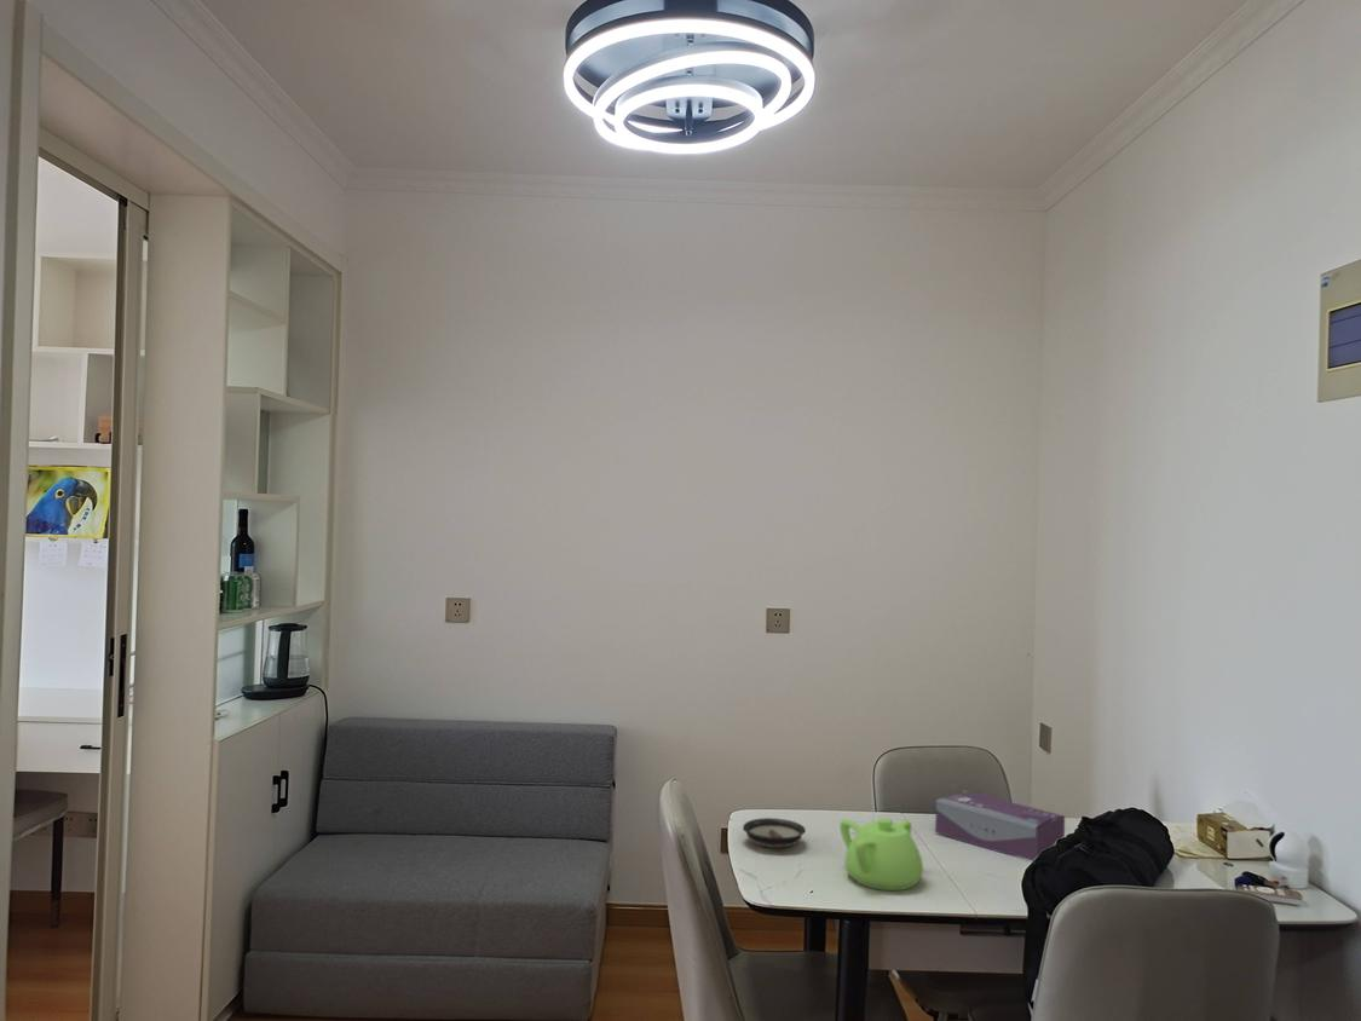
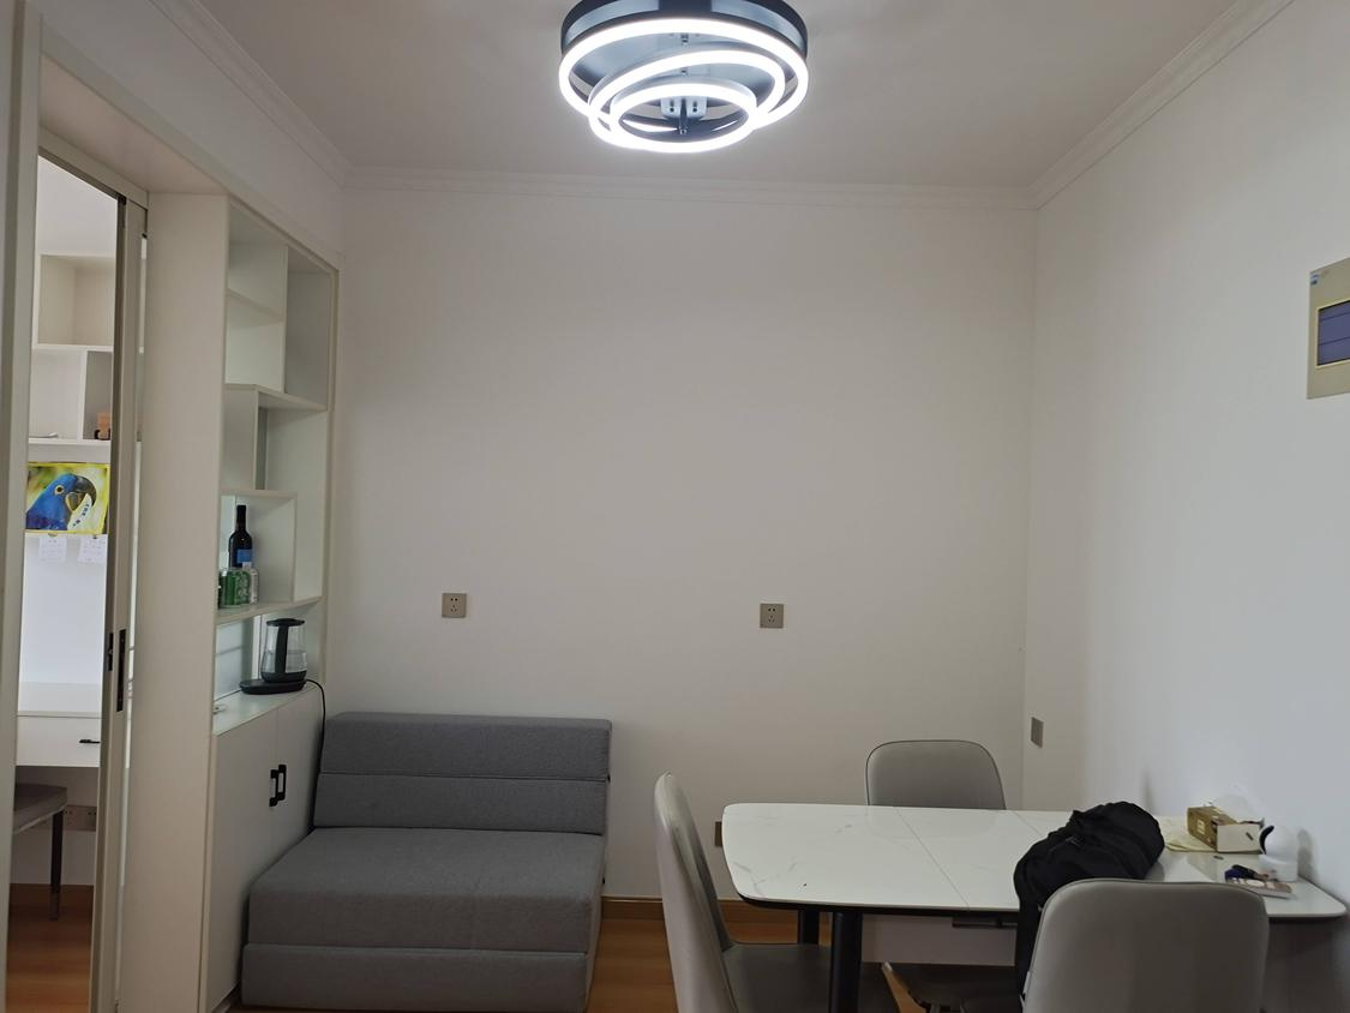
- tissue box (998, 823)
- teapot (878, 847)
- saucer (773, 835)
